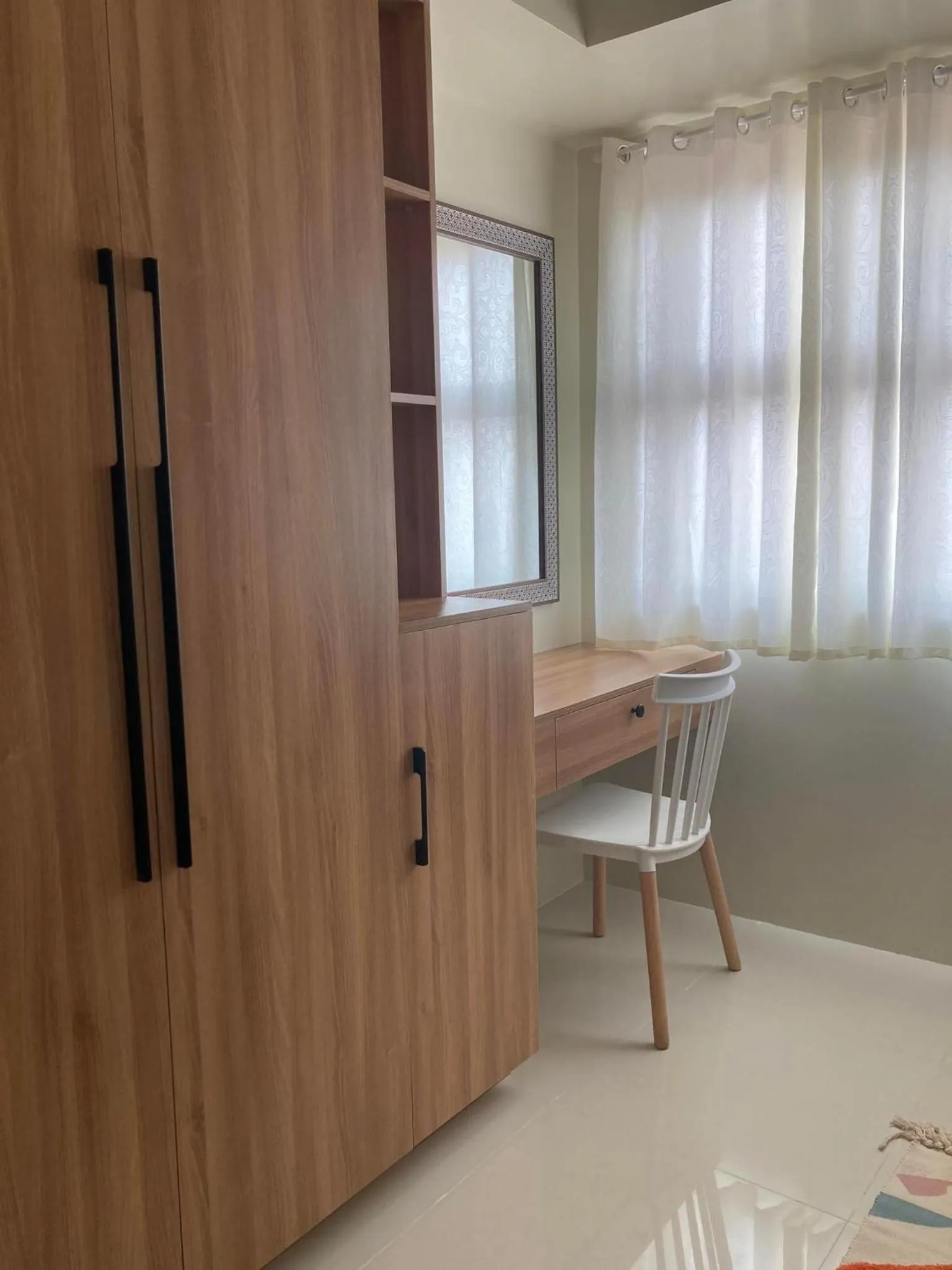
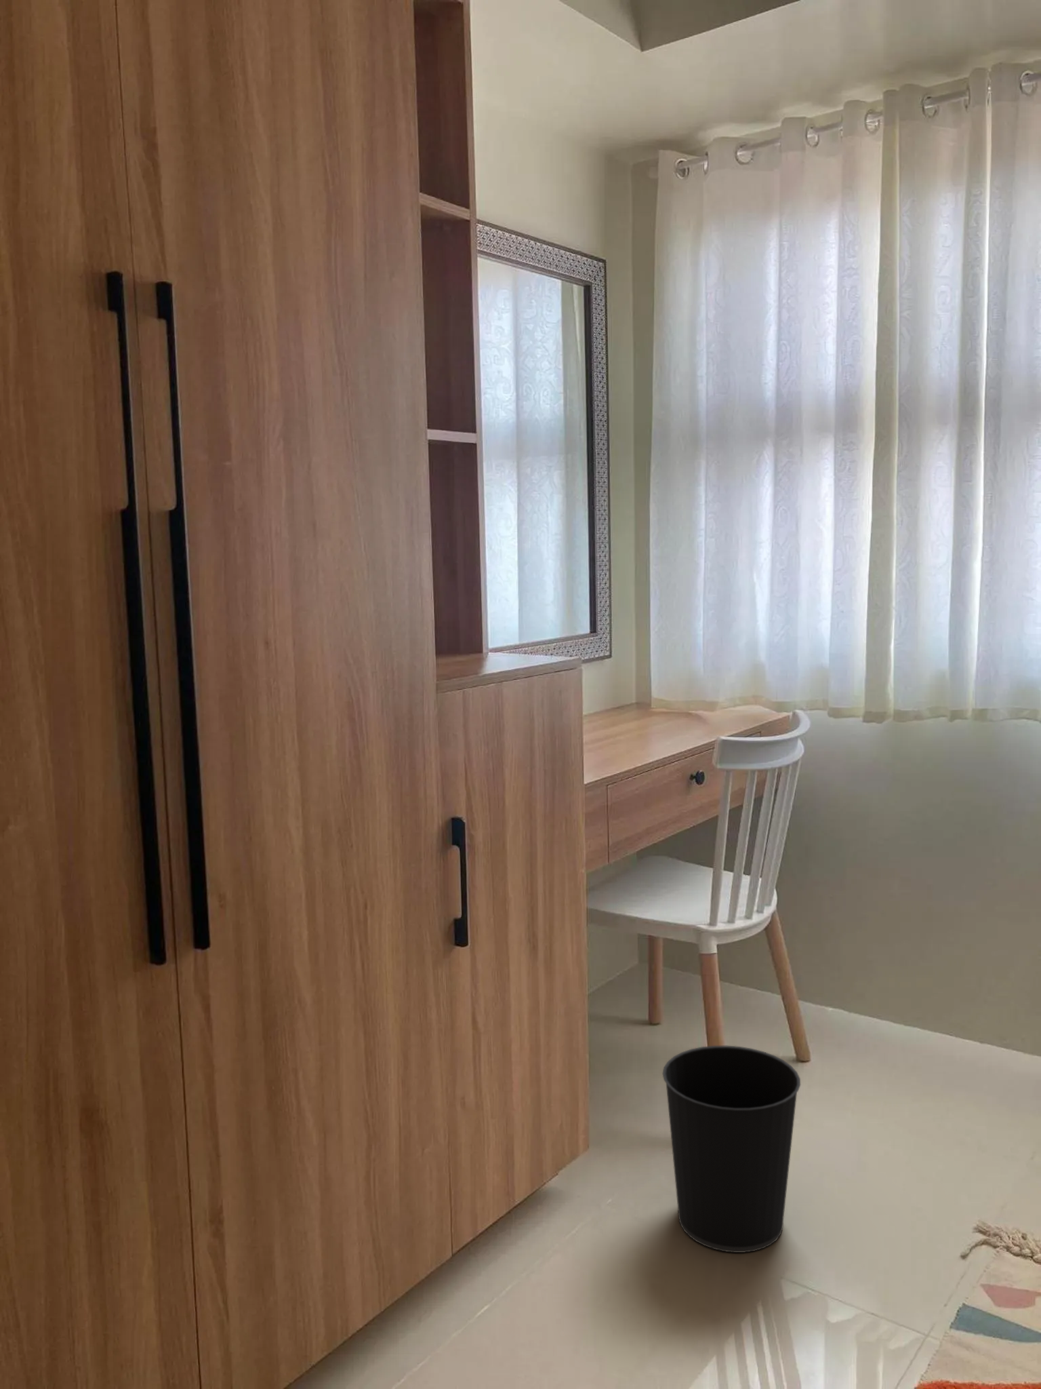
+ wastebasket (730, 1148)
